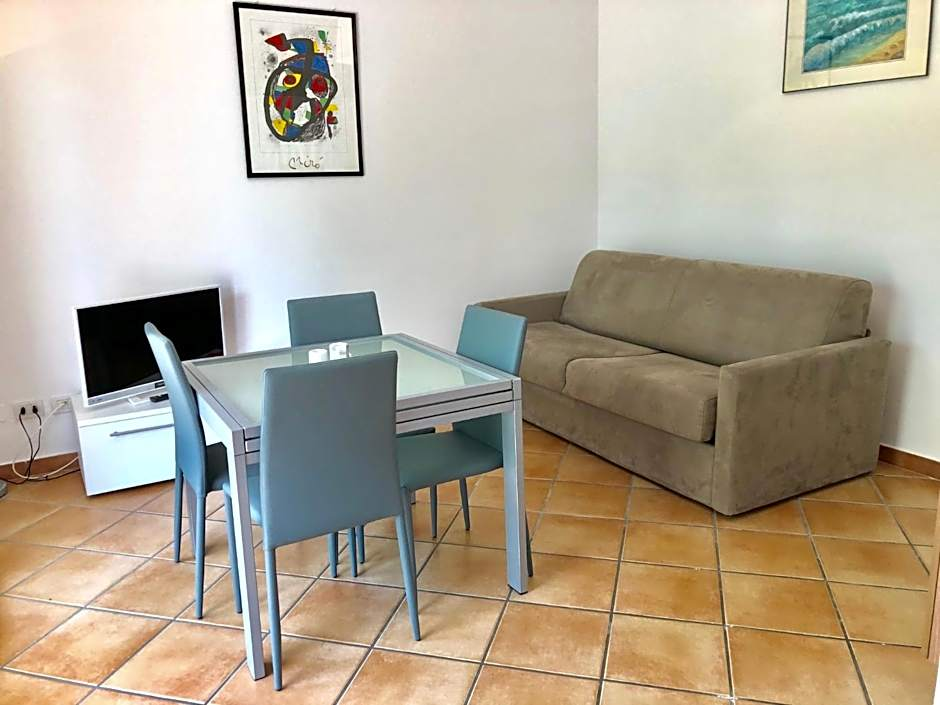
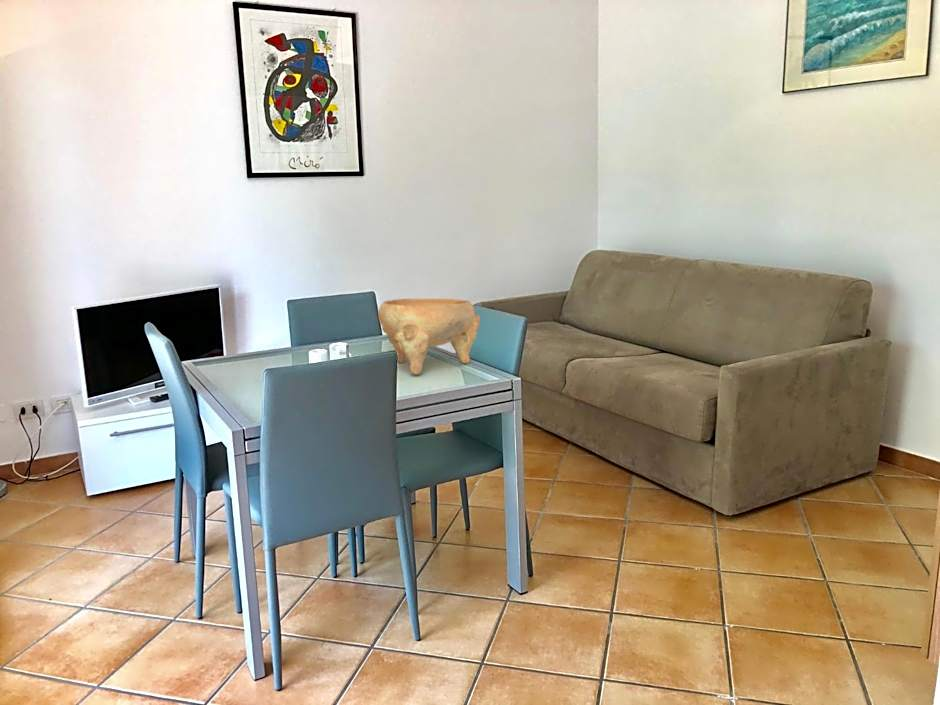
+ decorative bowl (431, 333)
